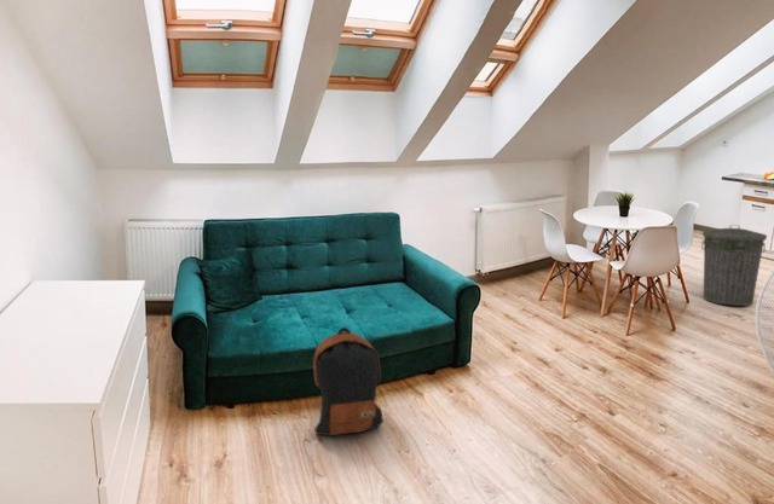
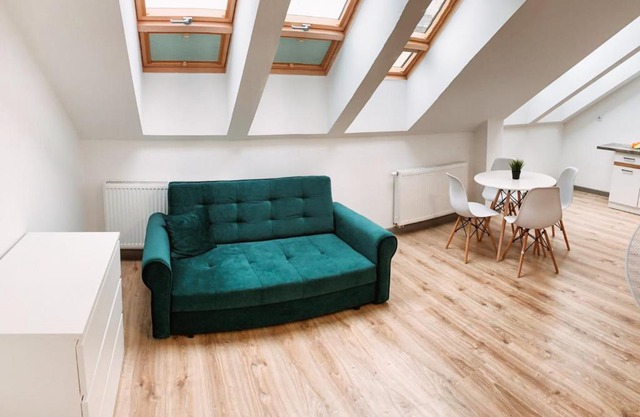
- backpack (345, 377)
- trash can (730, 262)
